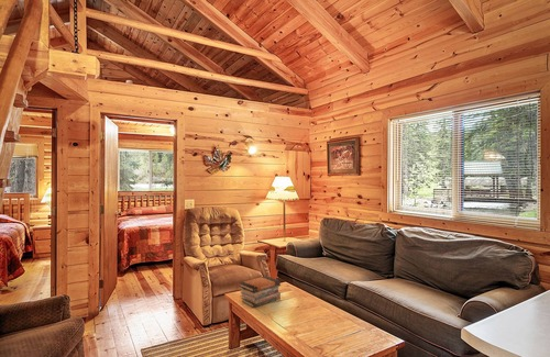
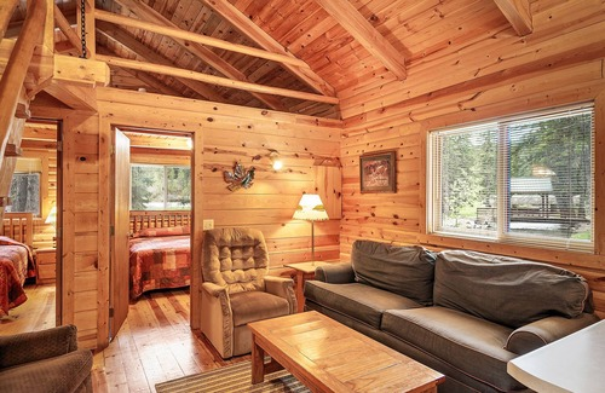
- book stack (260, 291)
